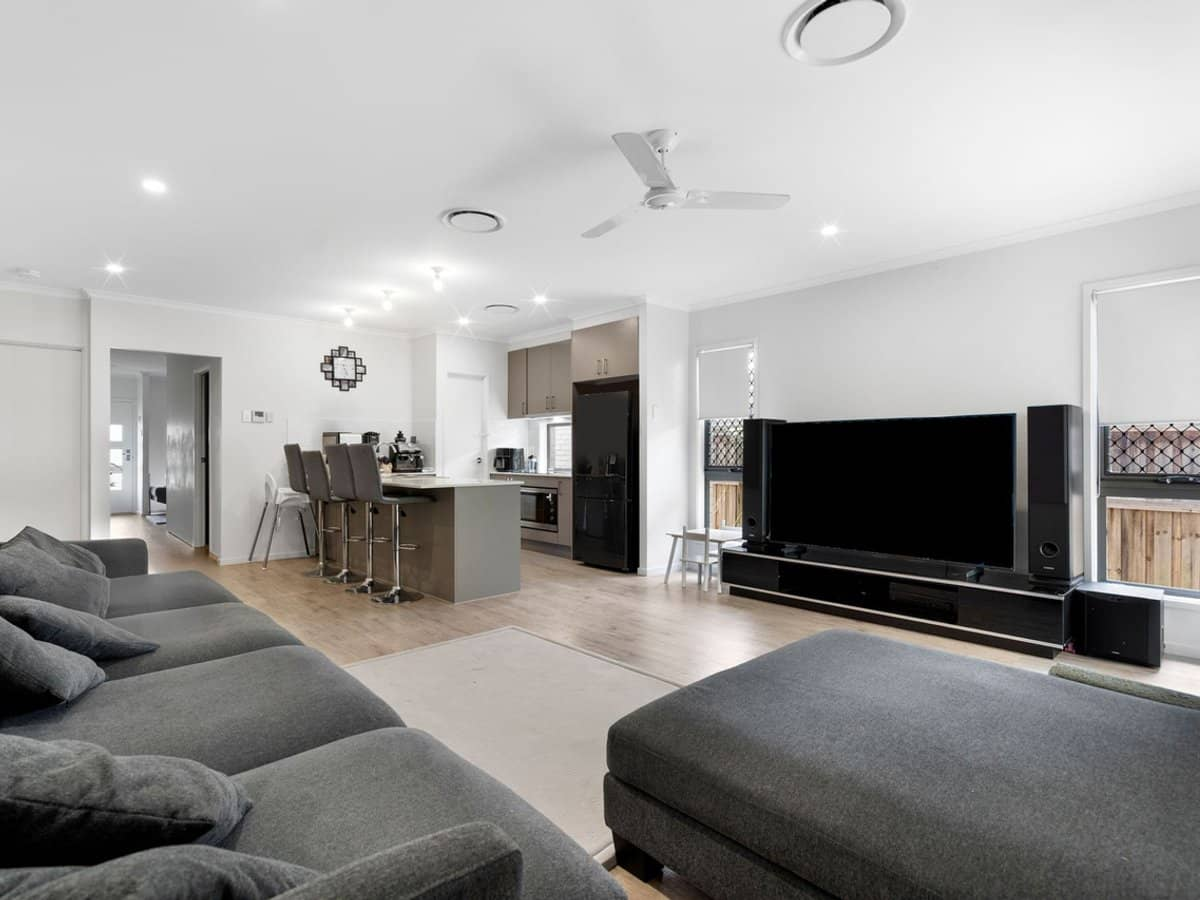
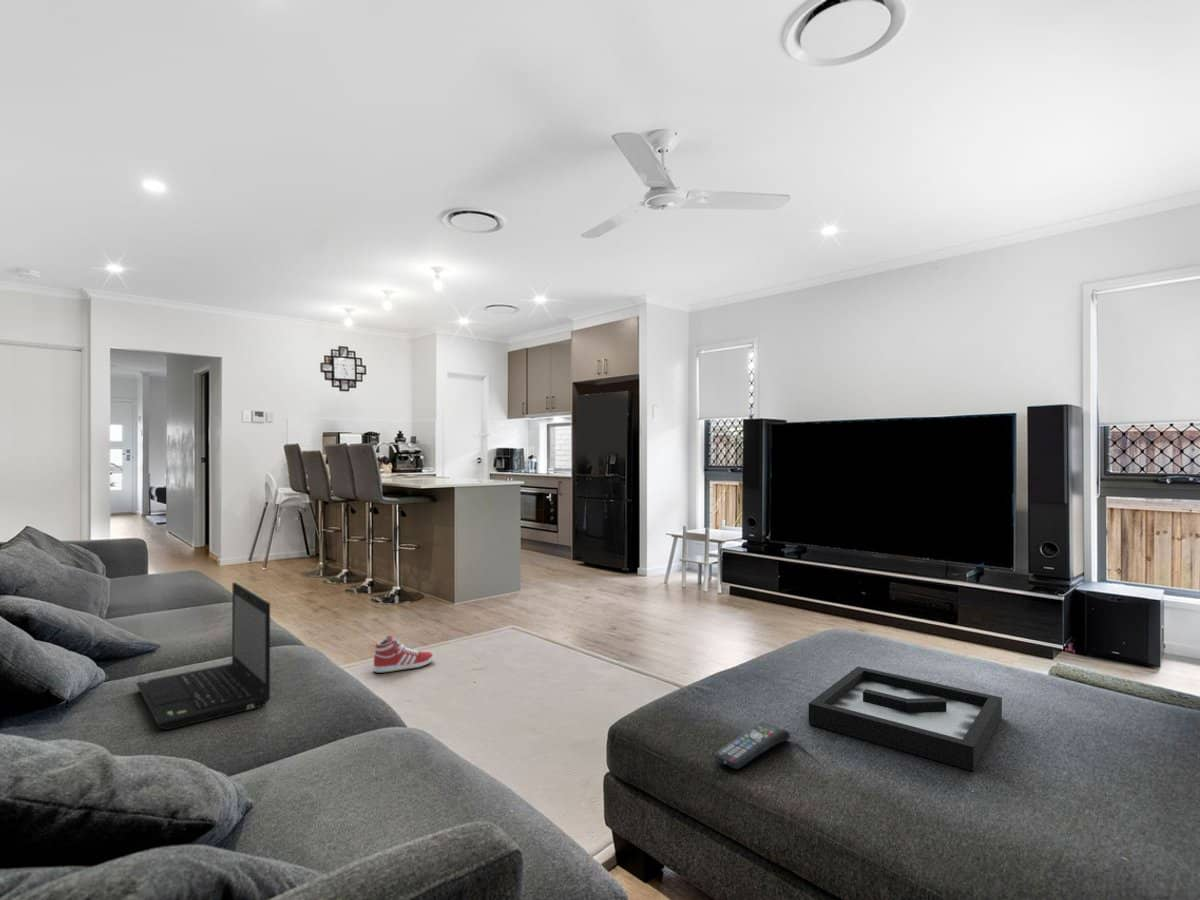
+ remote control (753, 743)
+ laptop (206, 668)
+ decorative tray (906, 710)
+ sneaker (404, 650)
